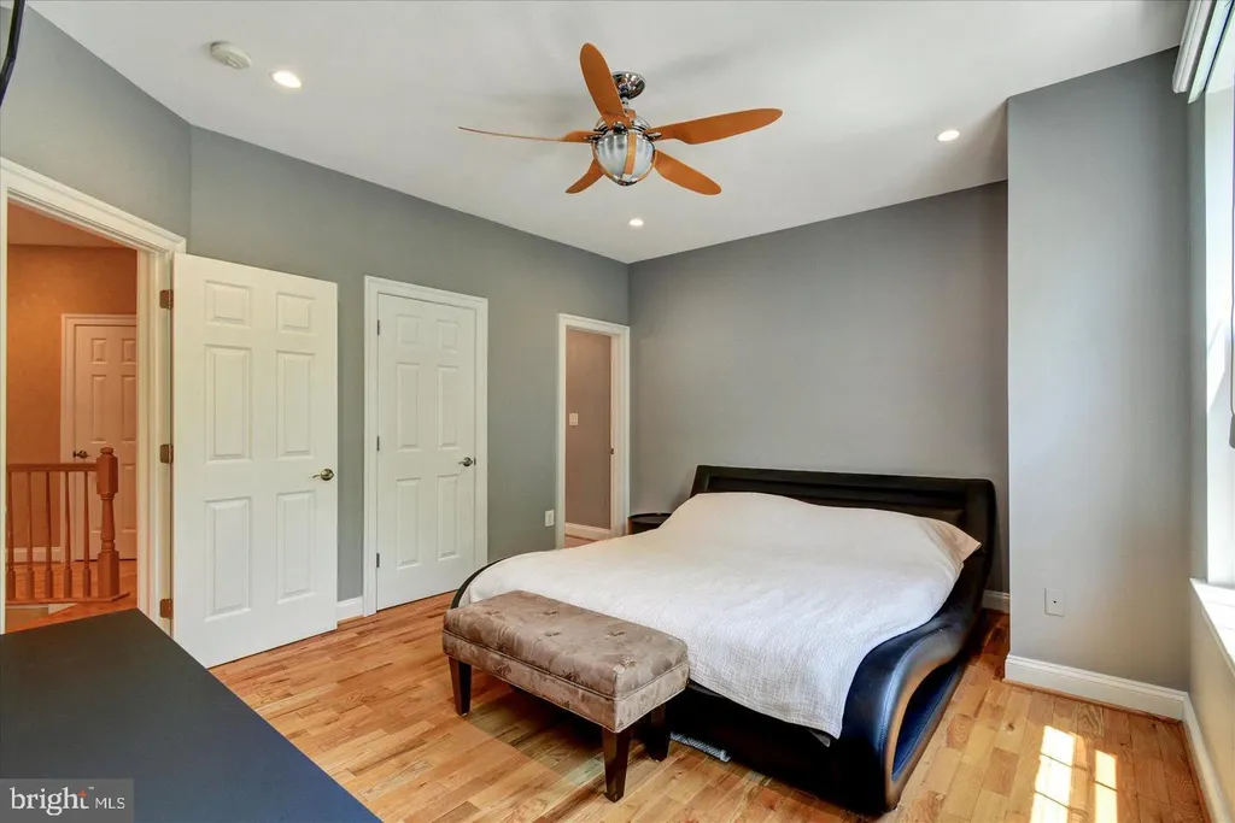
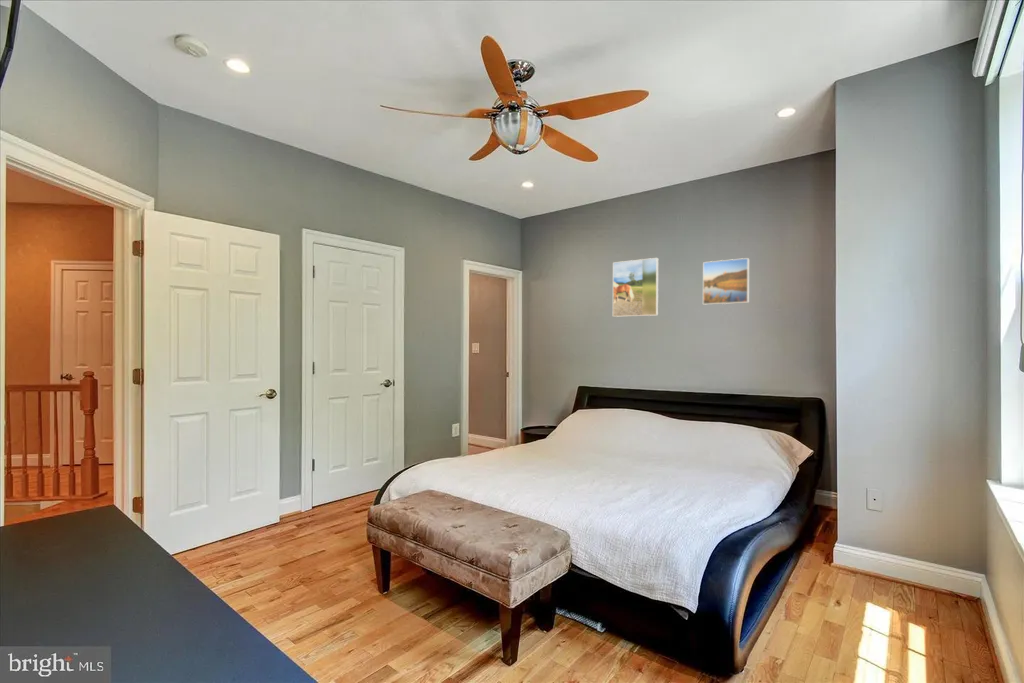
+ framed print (634, 288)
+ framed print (725, 281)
